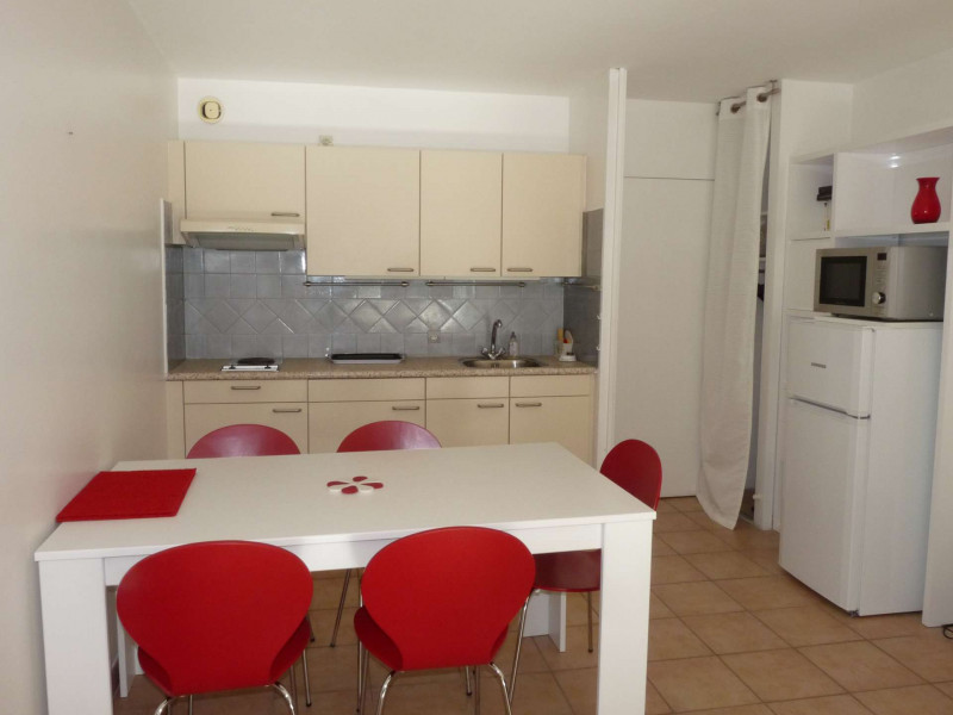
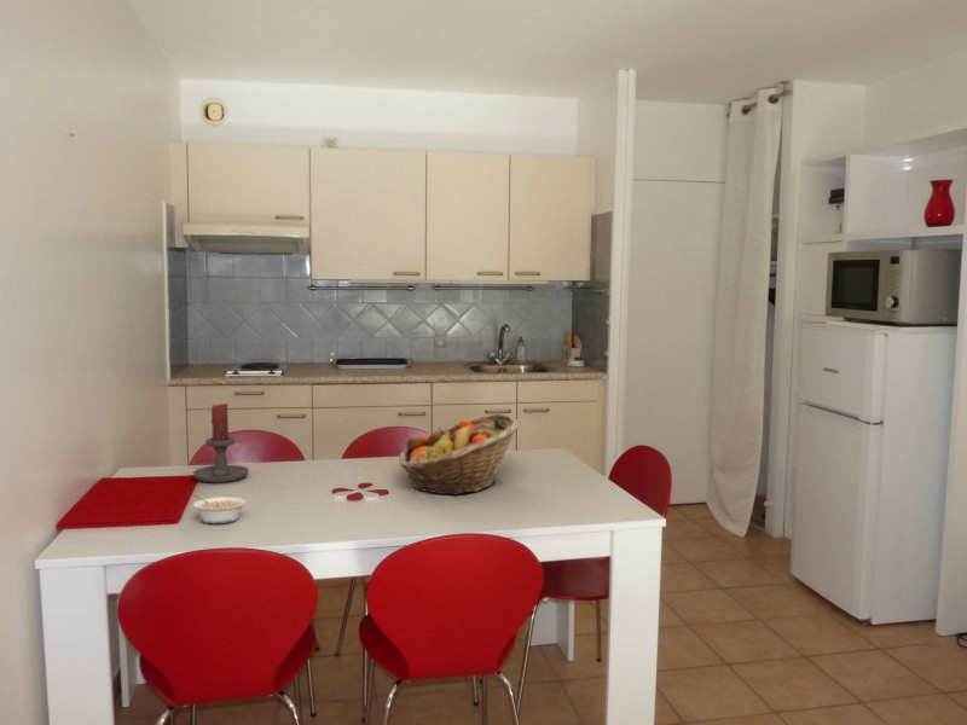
+ fruit basket (458, 450)
+ candle holder (220, 439)
+ legume (218, 509)
